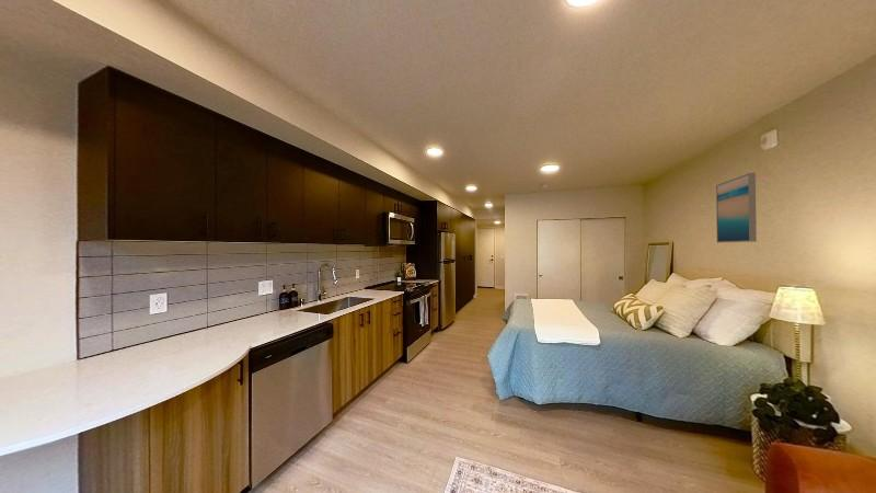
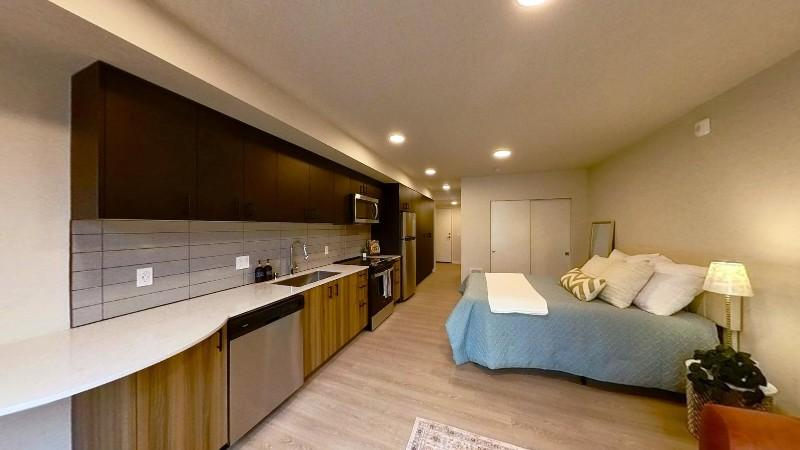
- wall art (734, 210)
